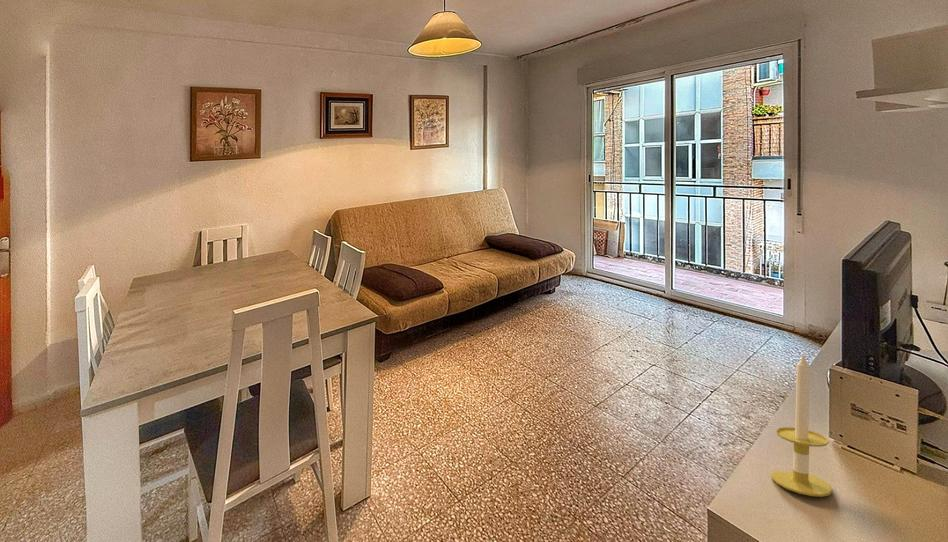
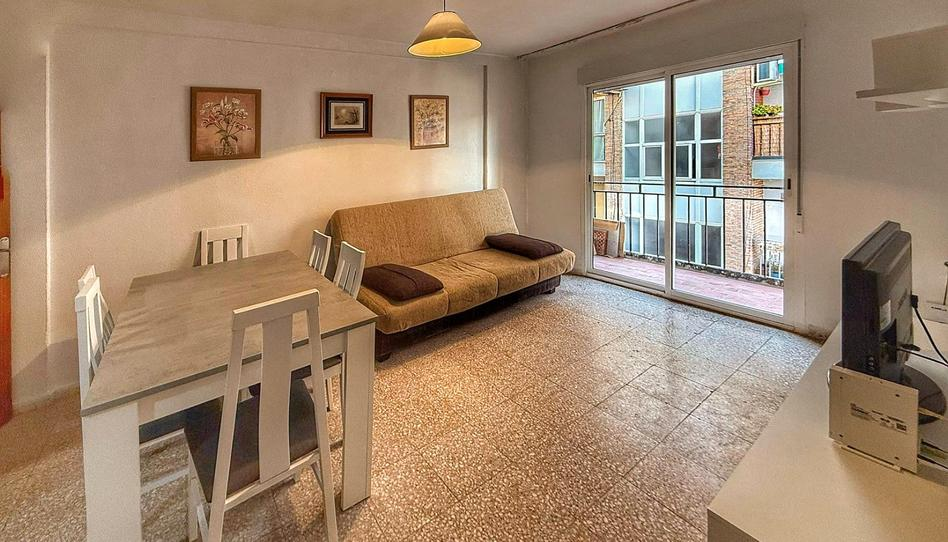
- candle (802, 418)
